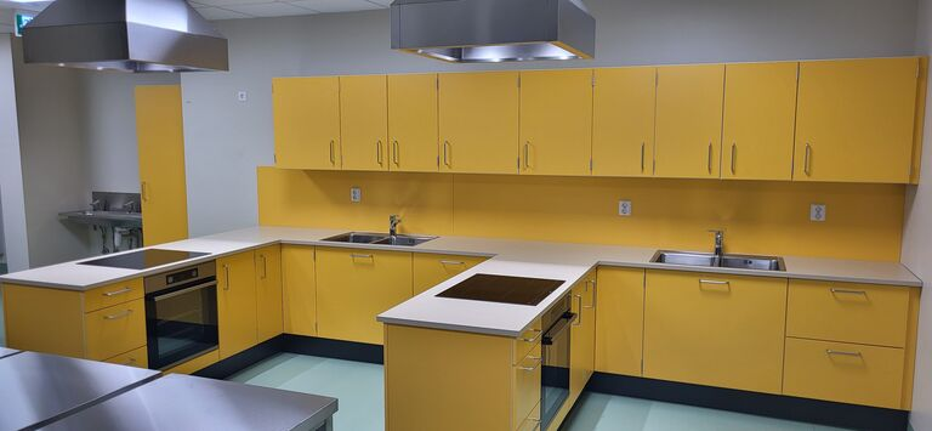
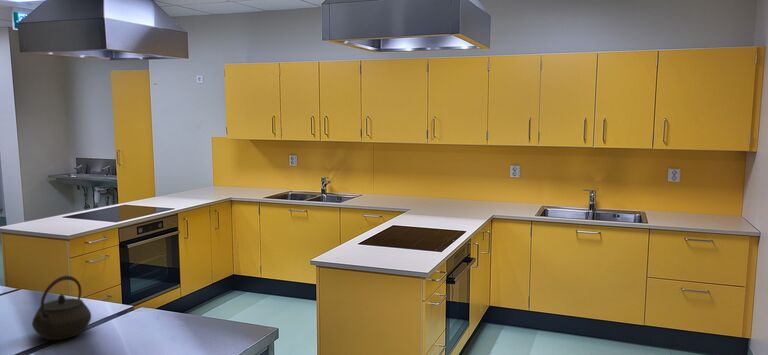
+ kettle (58, 307)
